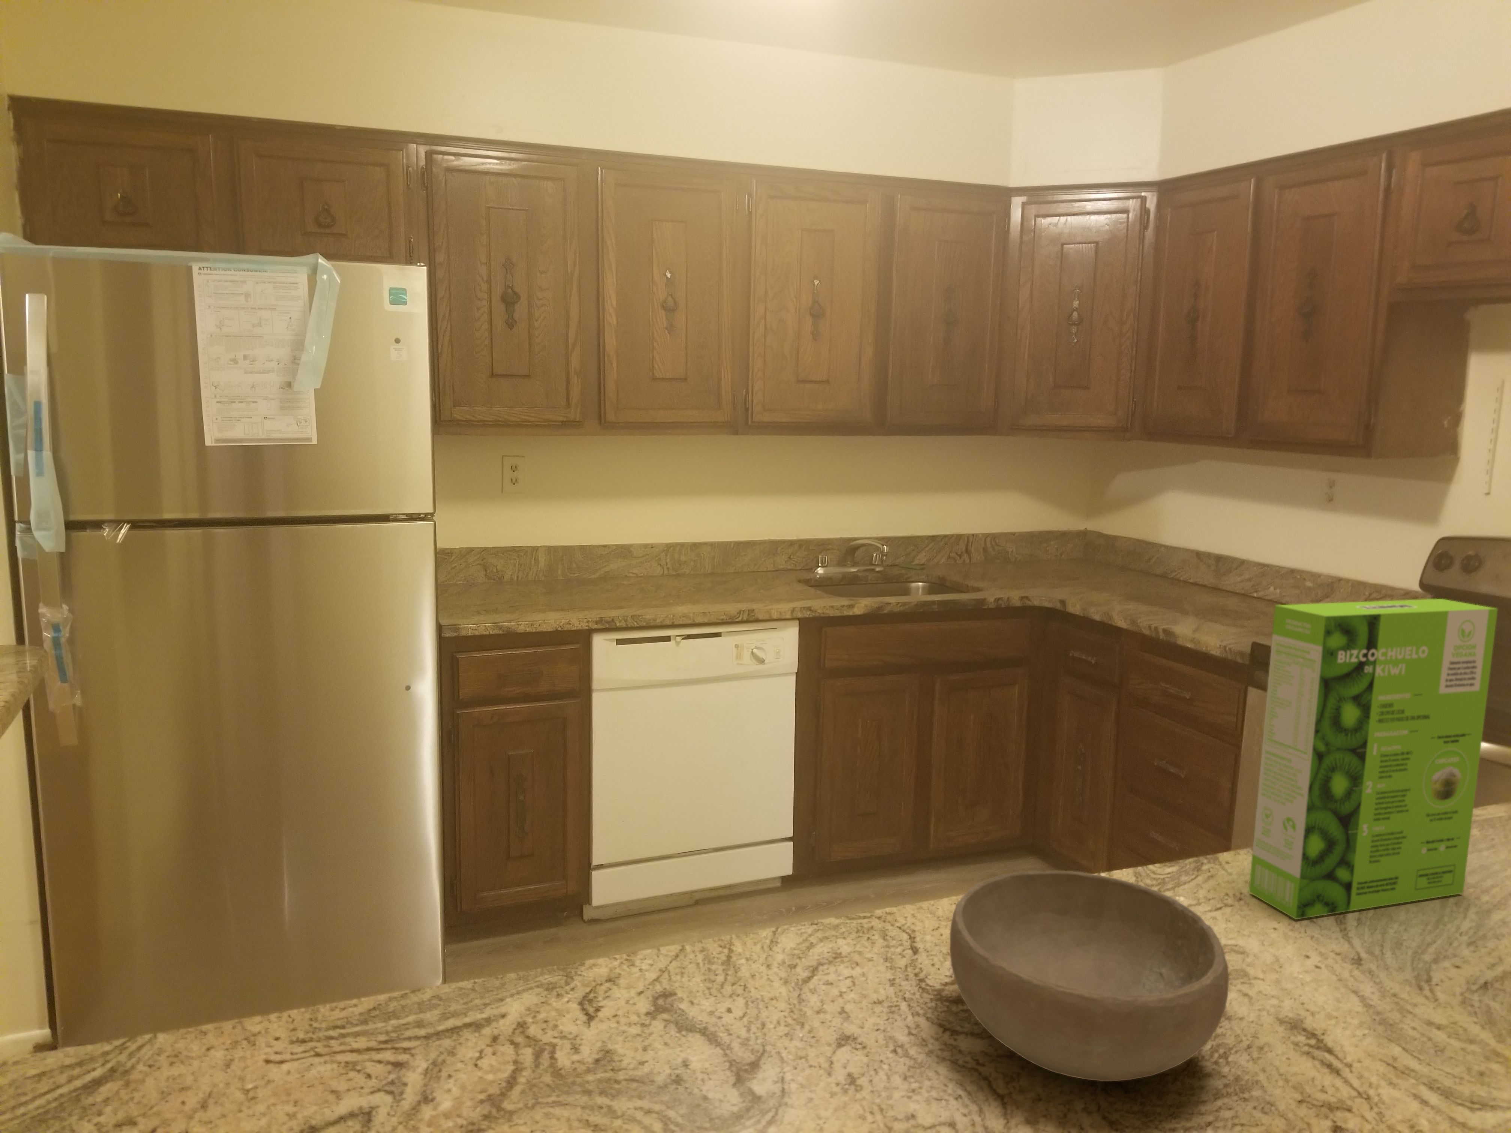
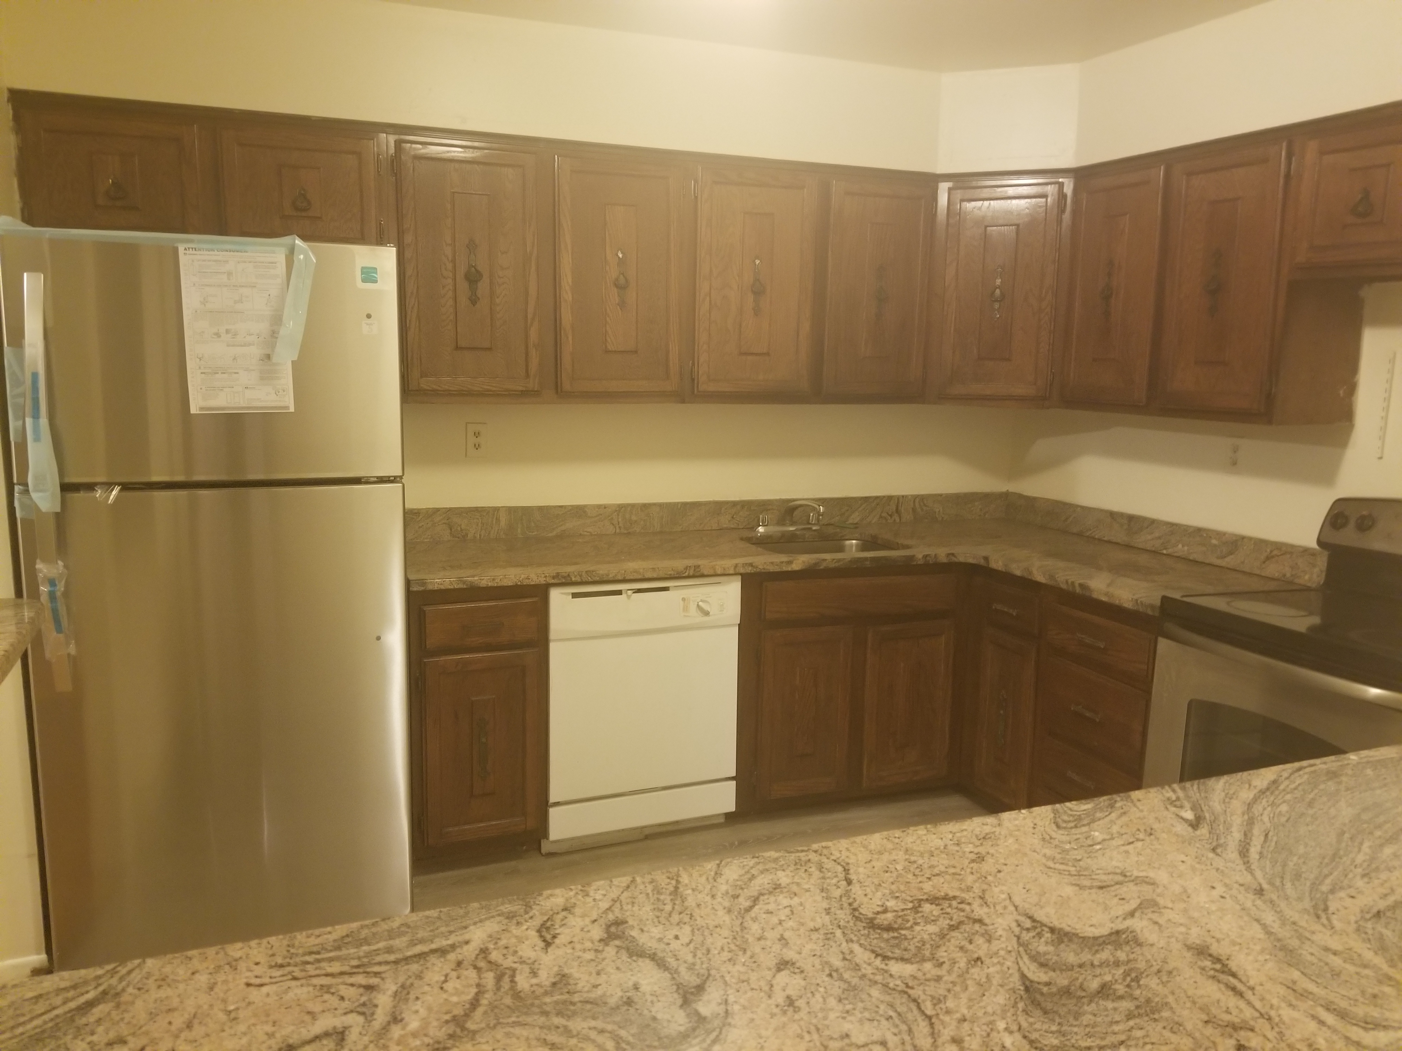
- bowl (1083, 981)
- cake mix box (1372, 752)
